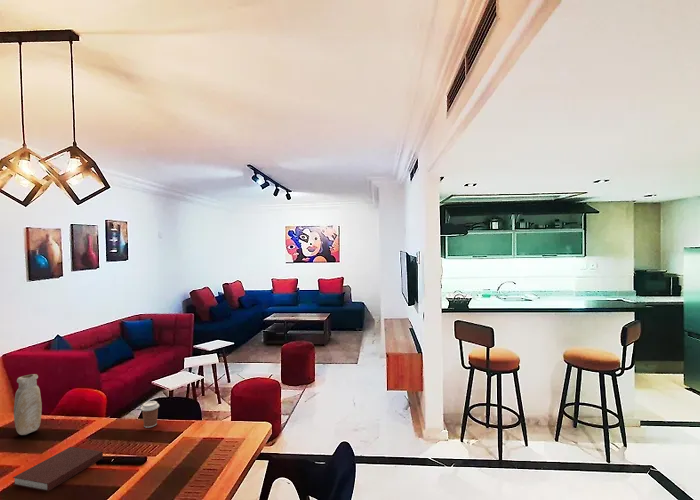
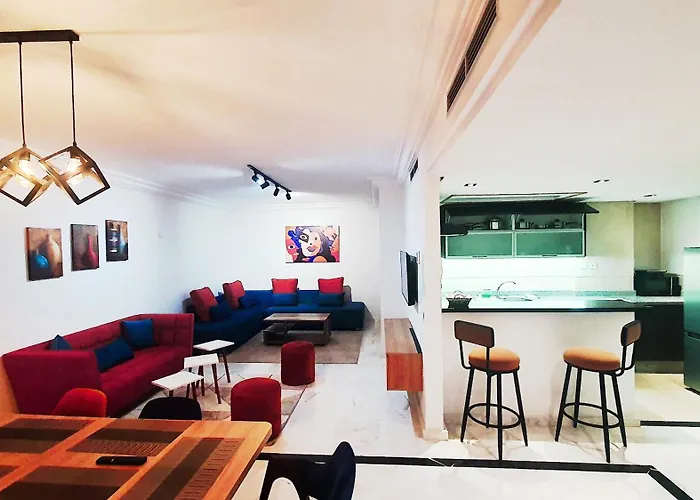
- notebook (60, 467)
- vase (27, 404)
- coffee cup (150, 414)
